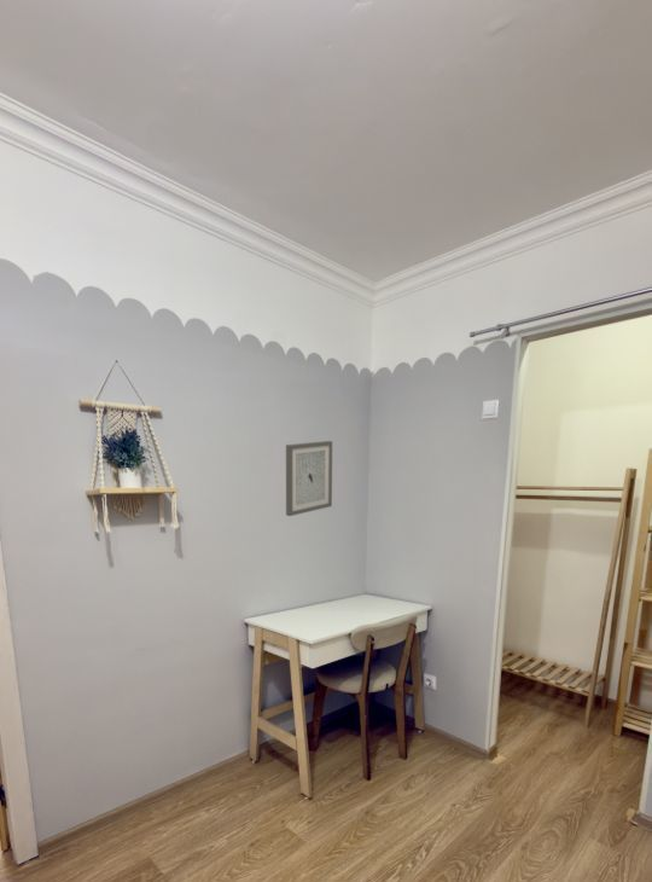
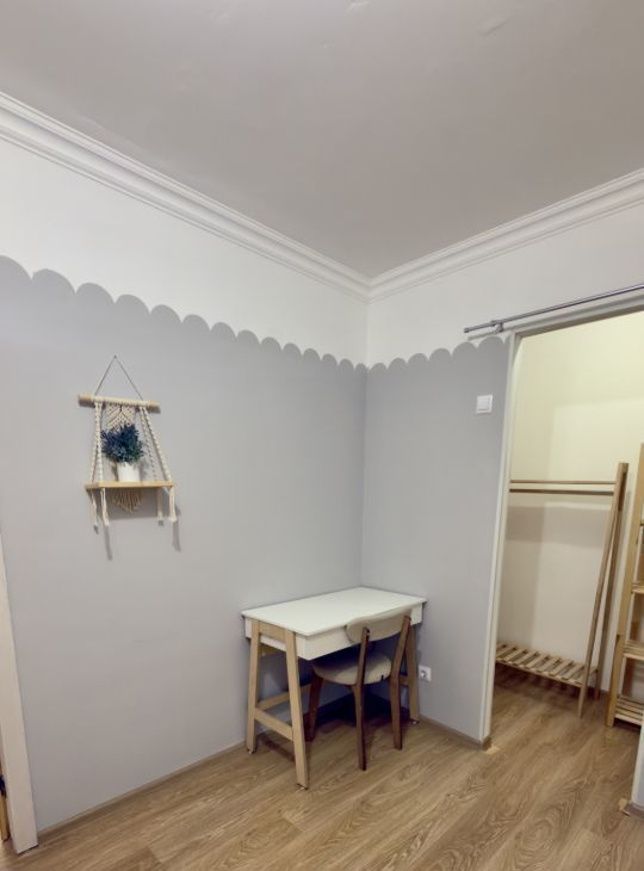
- wall art (309, 476)
